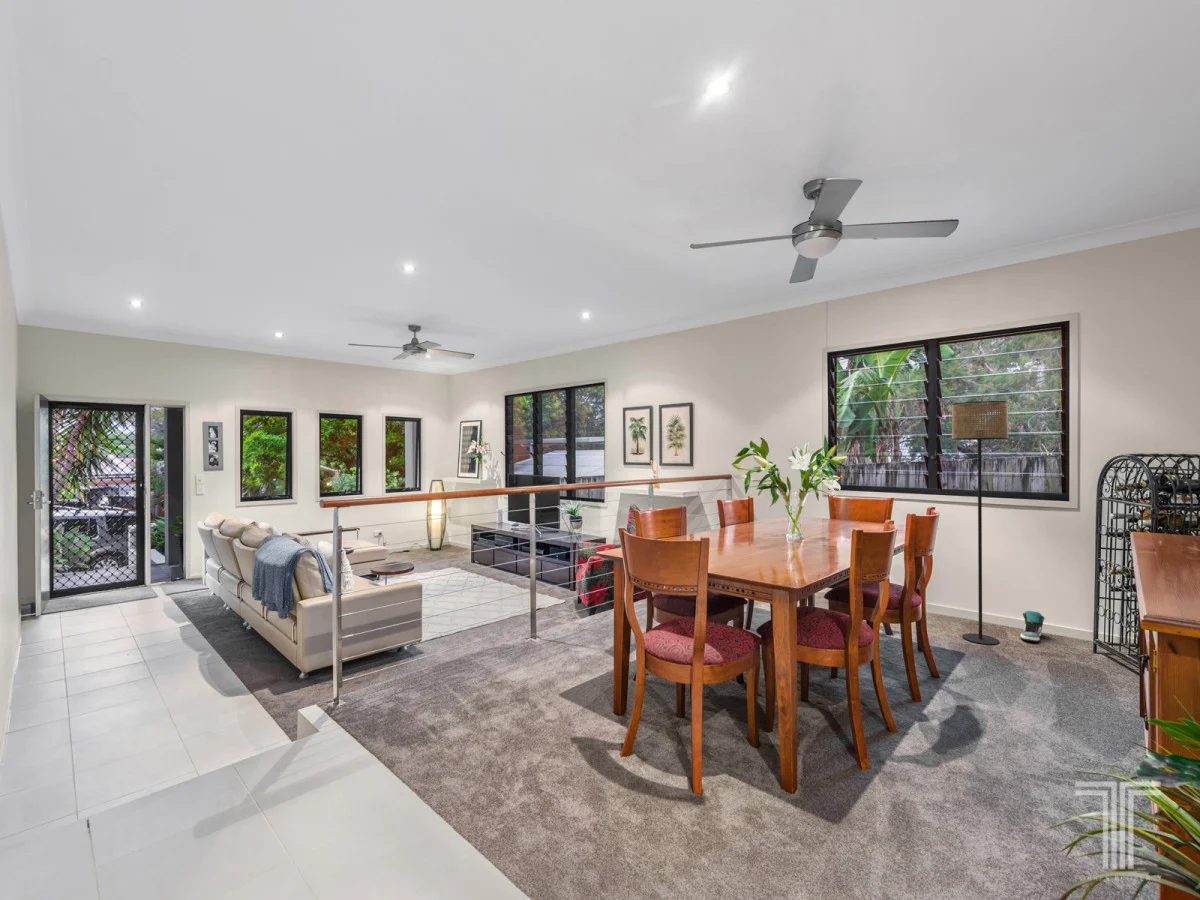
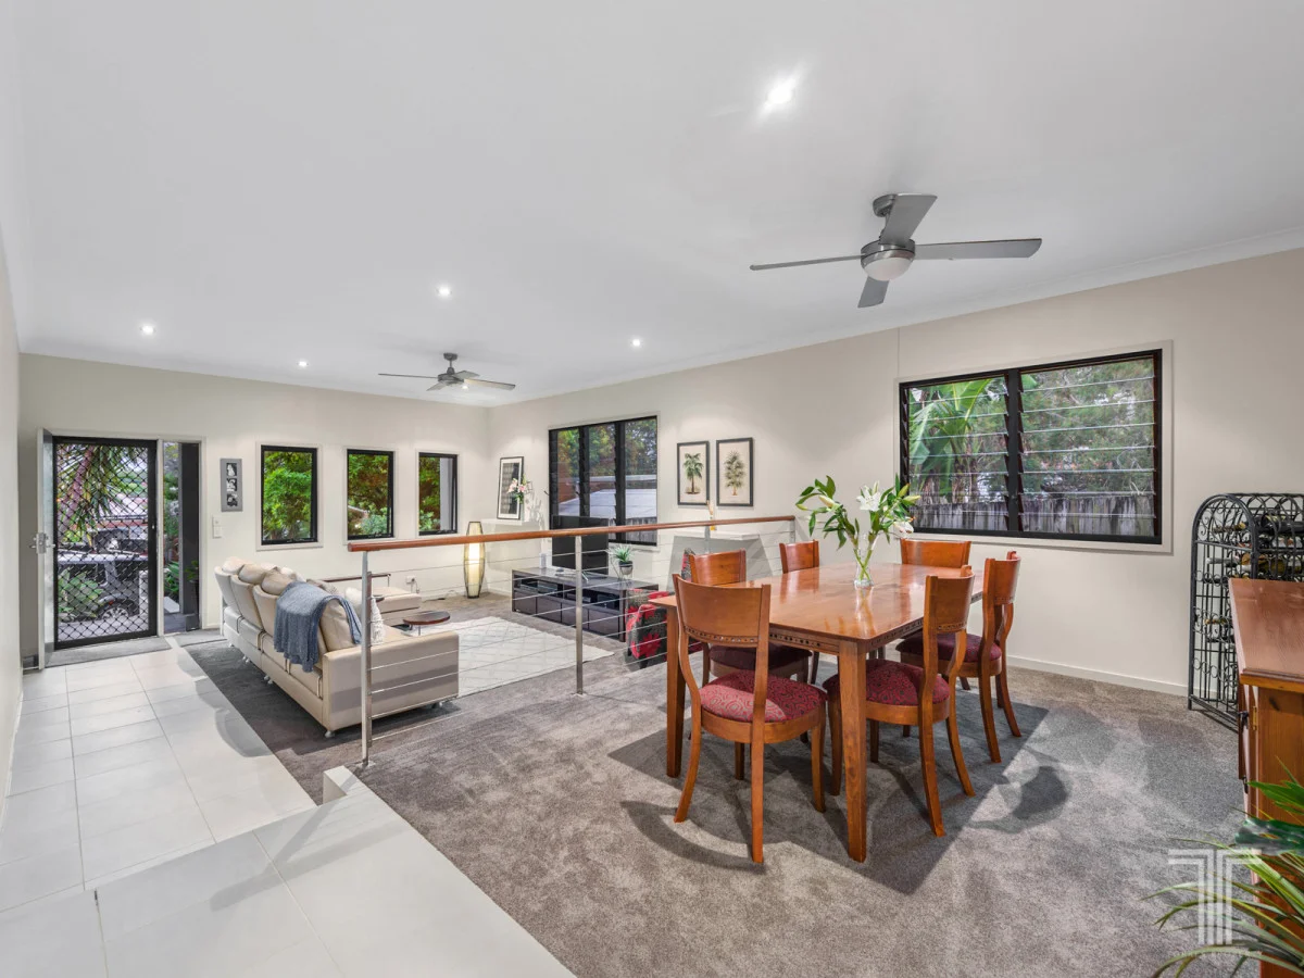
- sneaker (1032, 624)
- floor lamp (979, 521)
